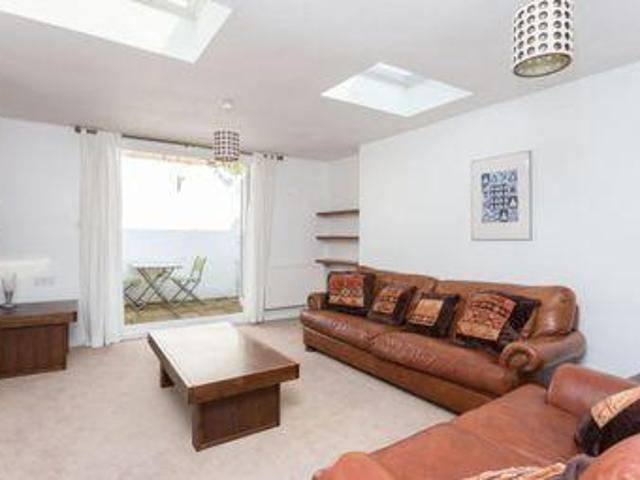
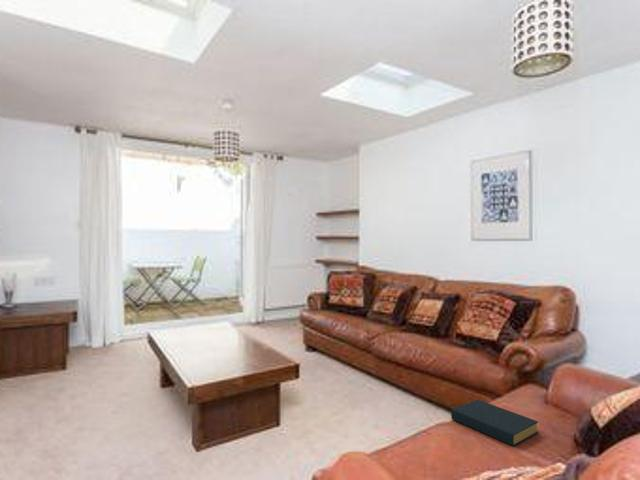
+ hardback book (493, 420)
